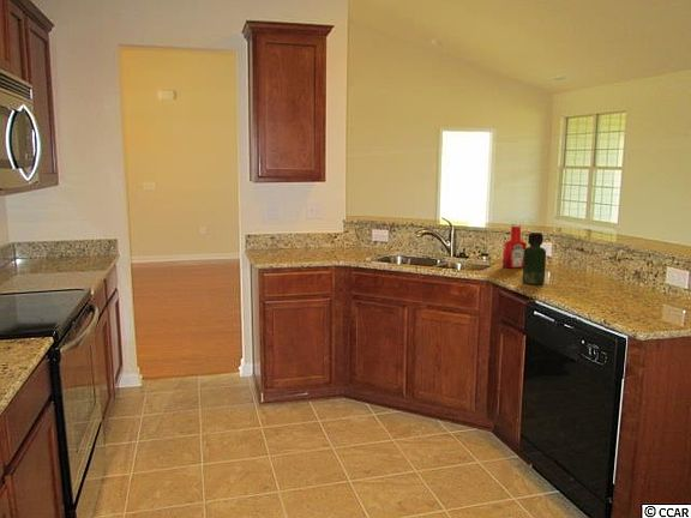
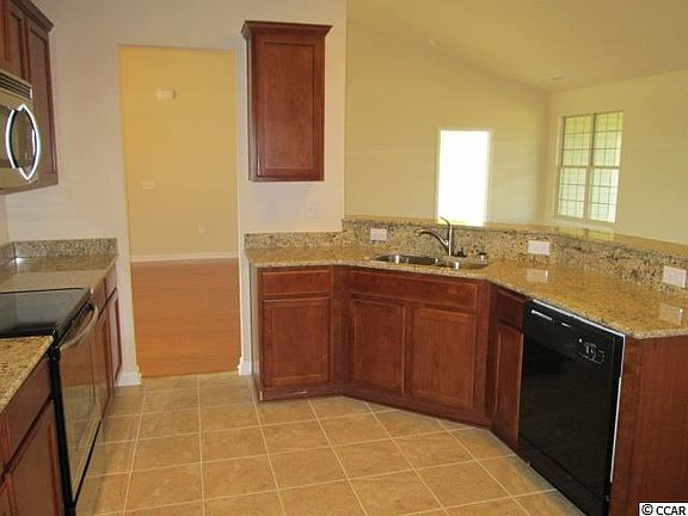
- bottle (534, 258)
- soap bottle (515, 245)
